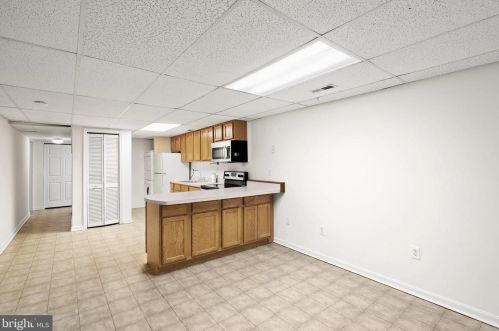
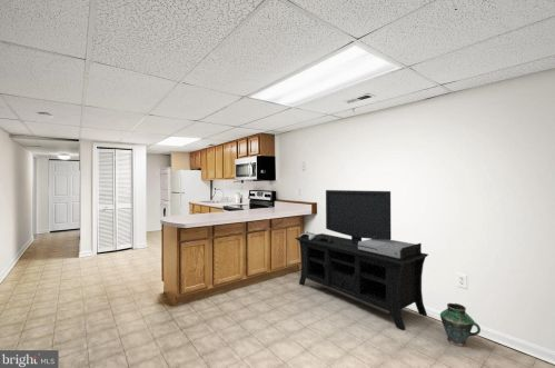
+ vase (459, 325)
+ media console (351, 243)
